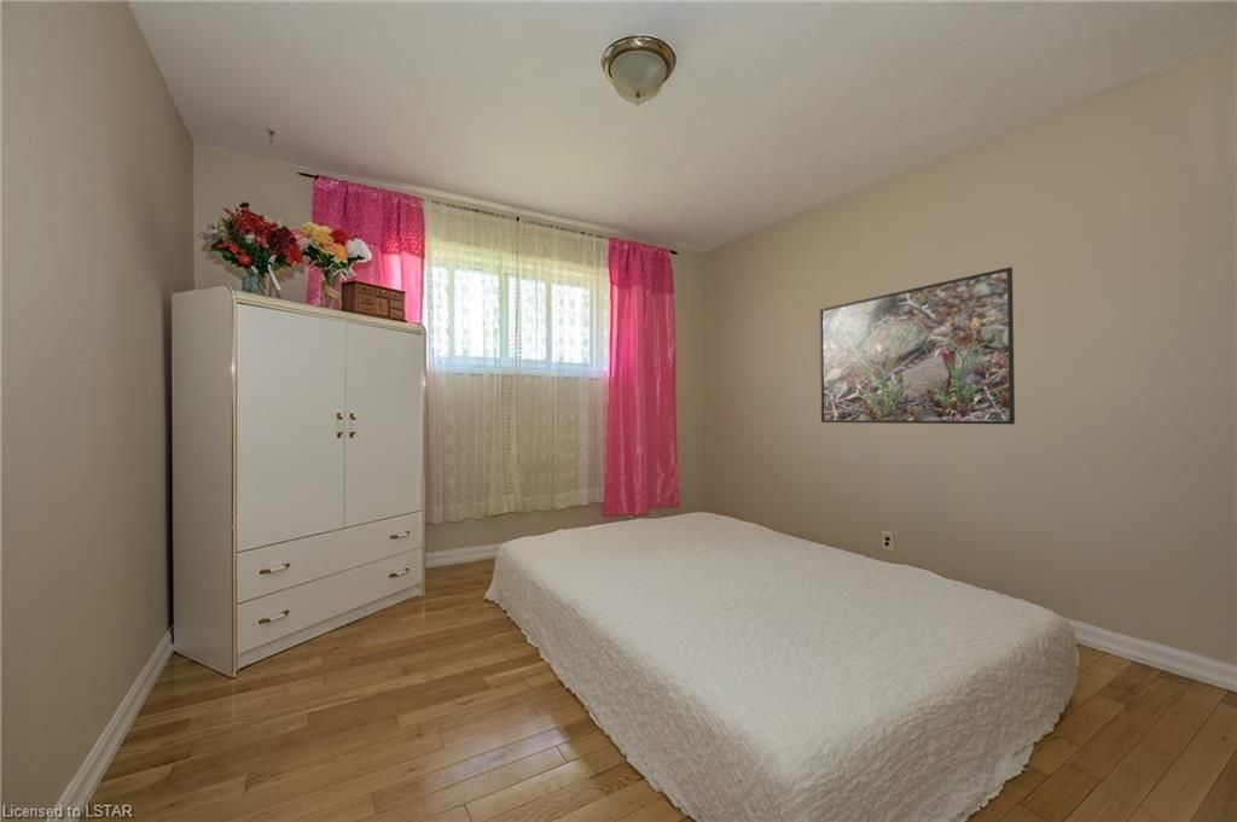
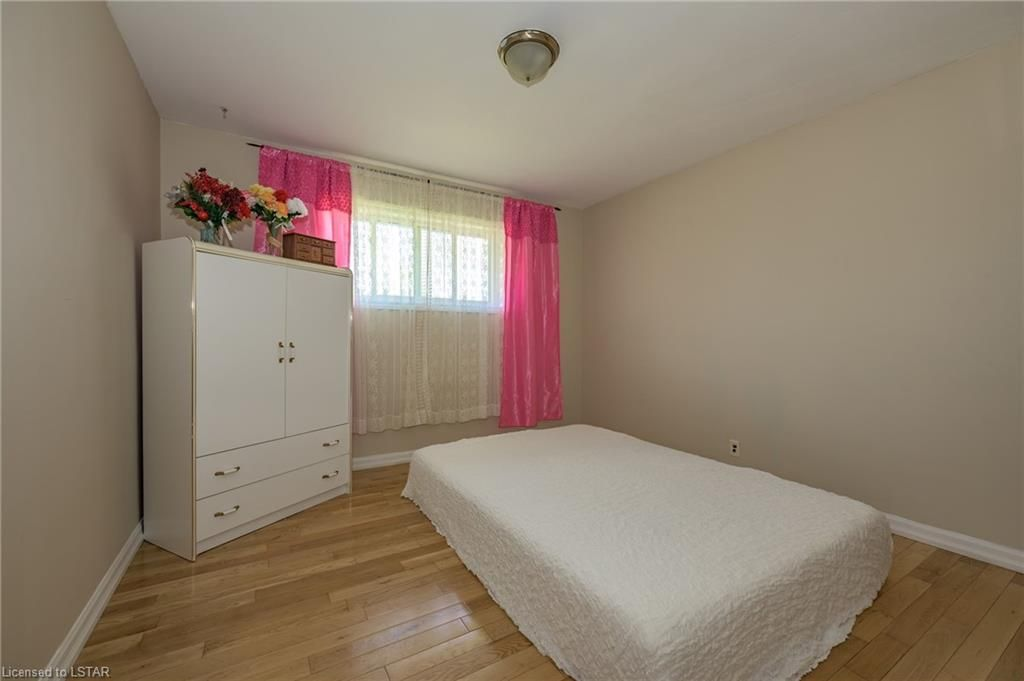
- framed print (901, 357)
